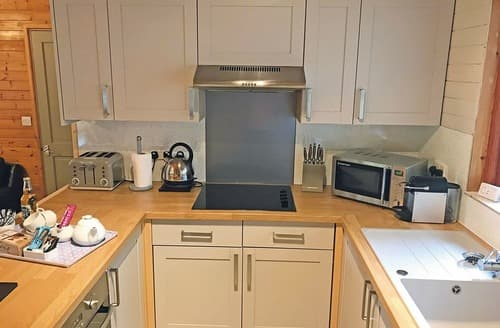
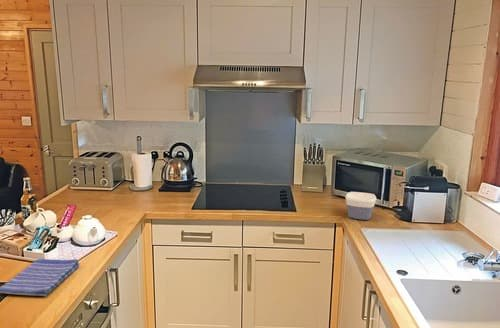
+ dish towel (41, 274)
+ bowl (360, 206)
